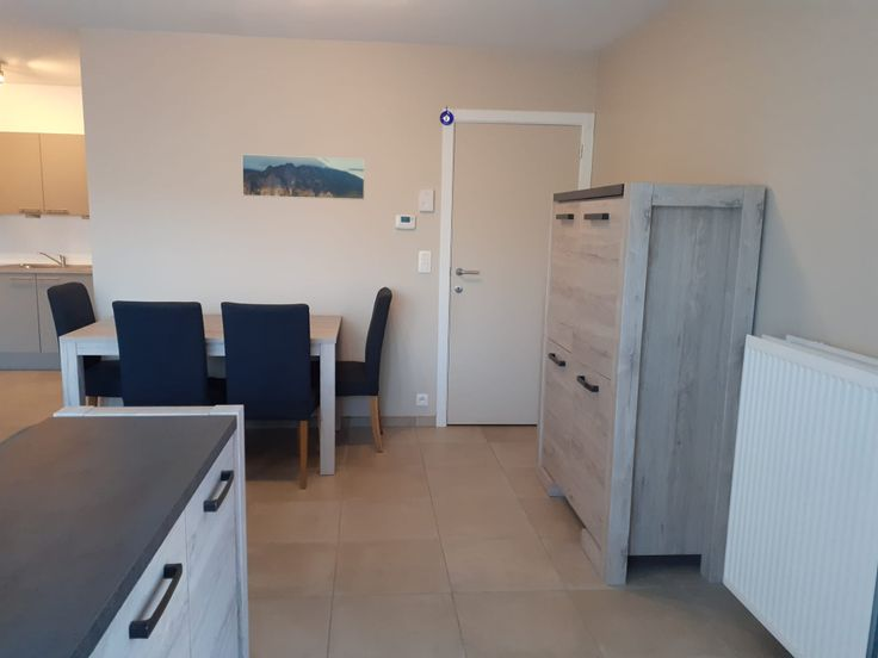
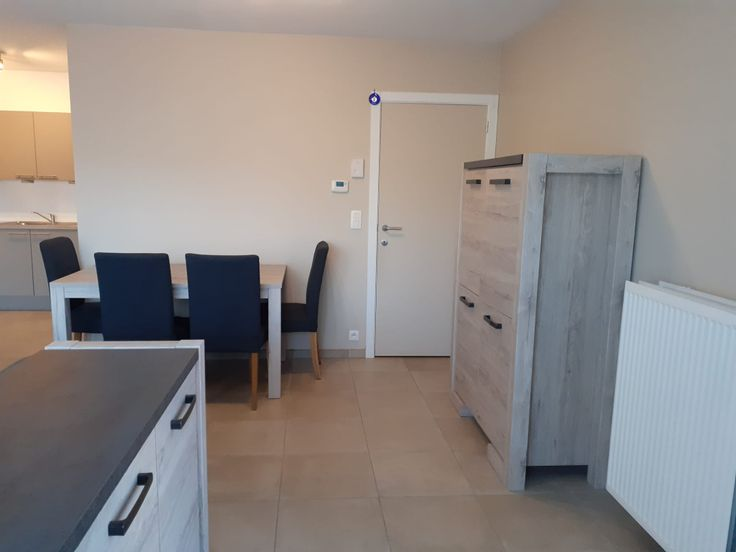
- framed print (303, 176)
